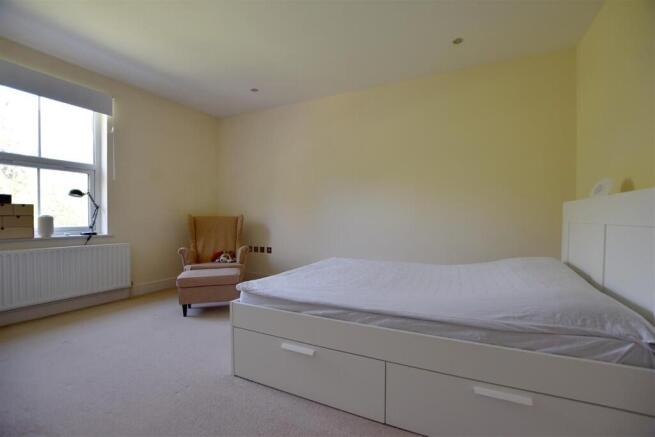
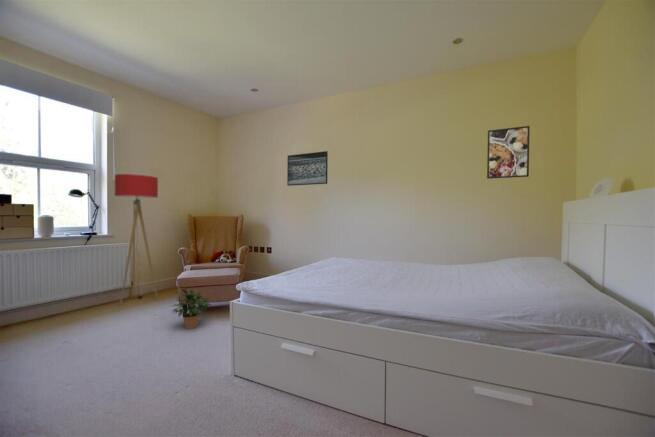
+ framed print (306, 169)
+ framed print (507, 153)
+ potted plant (193, 308)
+ floor lamp (137, 239)
